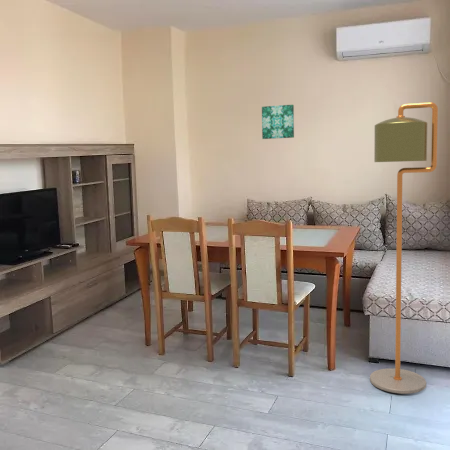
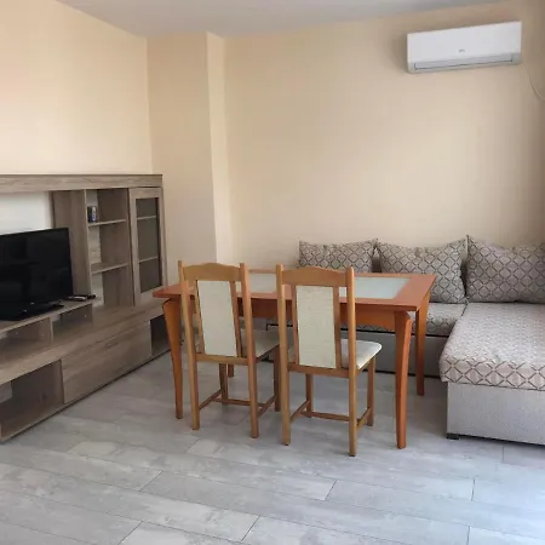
- wall art (277, 122)
- floor lamp (401, 247)
